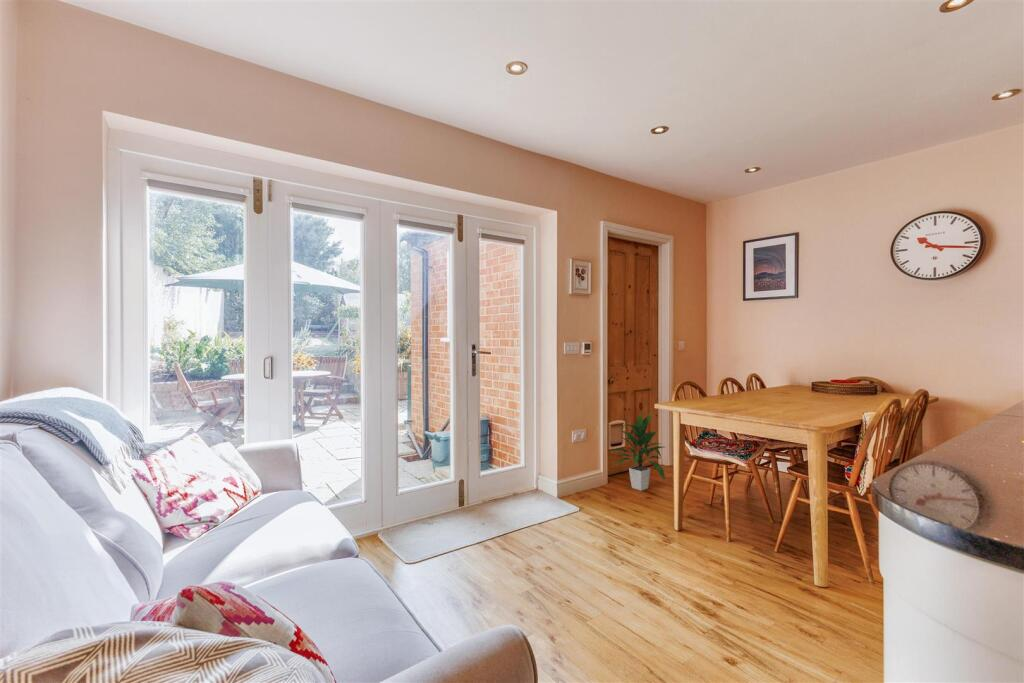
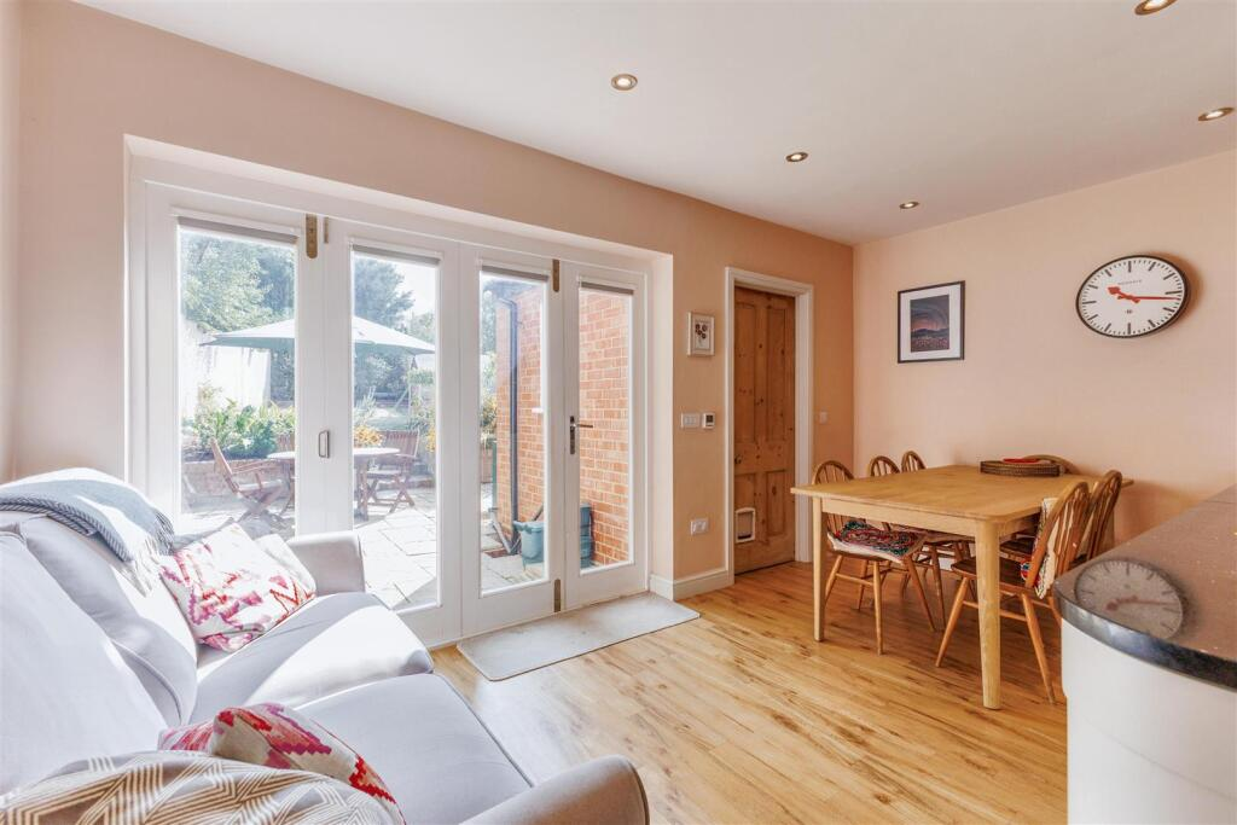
- indoor plant (640, 451)
